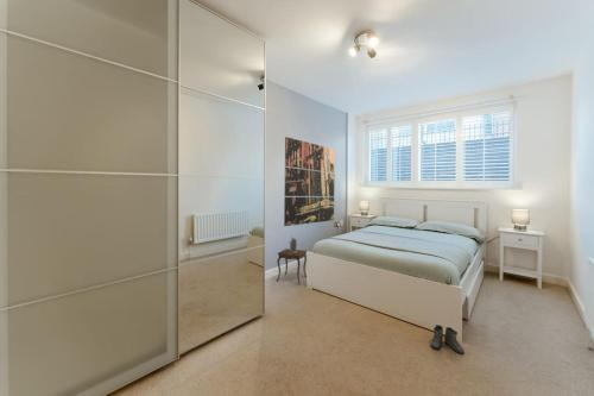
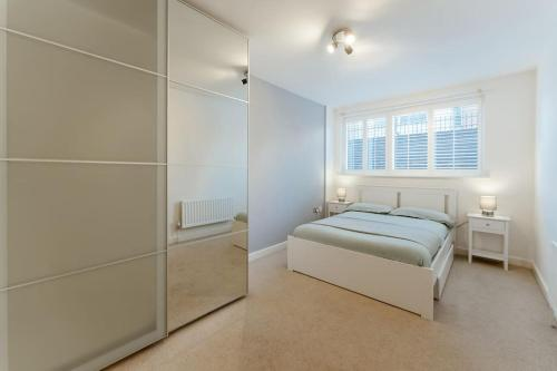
- wall art (311, 183)
- side table (292, 257)
- boots (444, 338)
